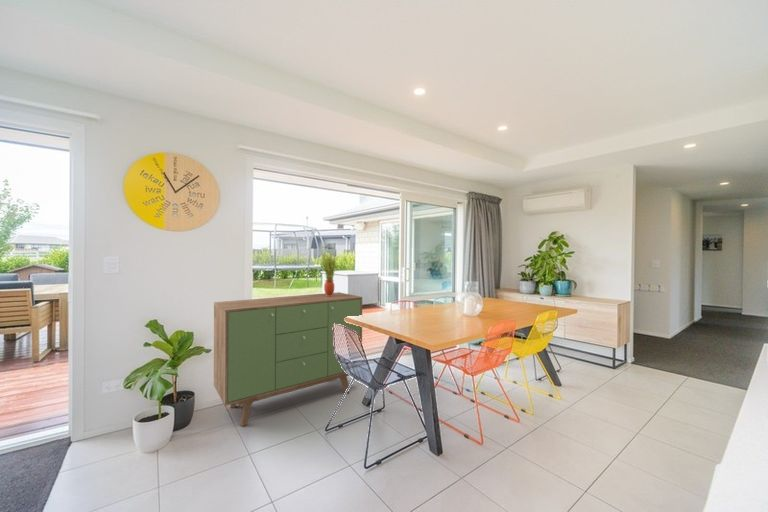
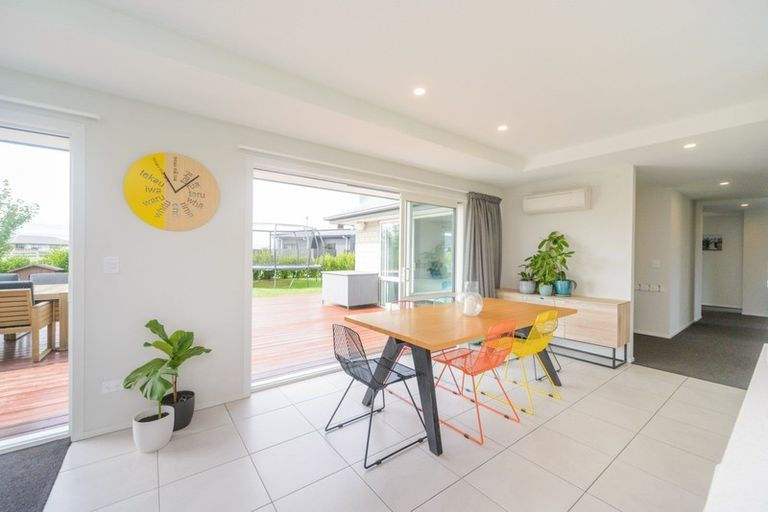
- sideboard (293, 349)
- potted plant (328, 273)
